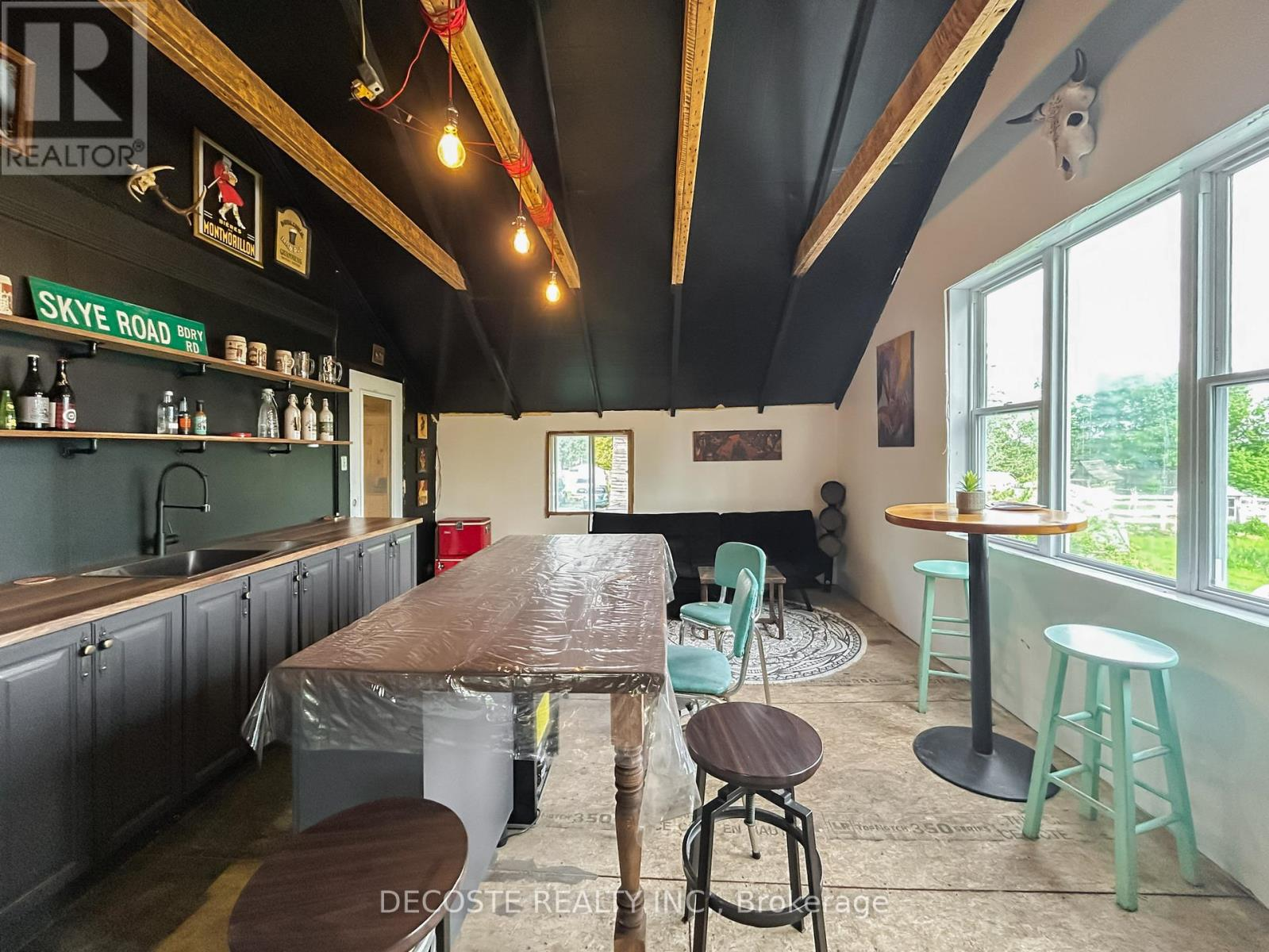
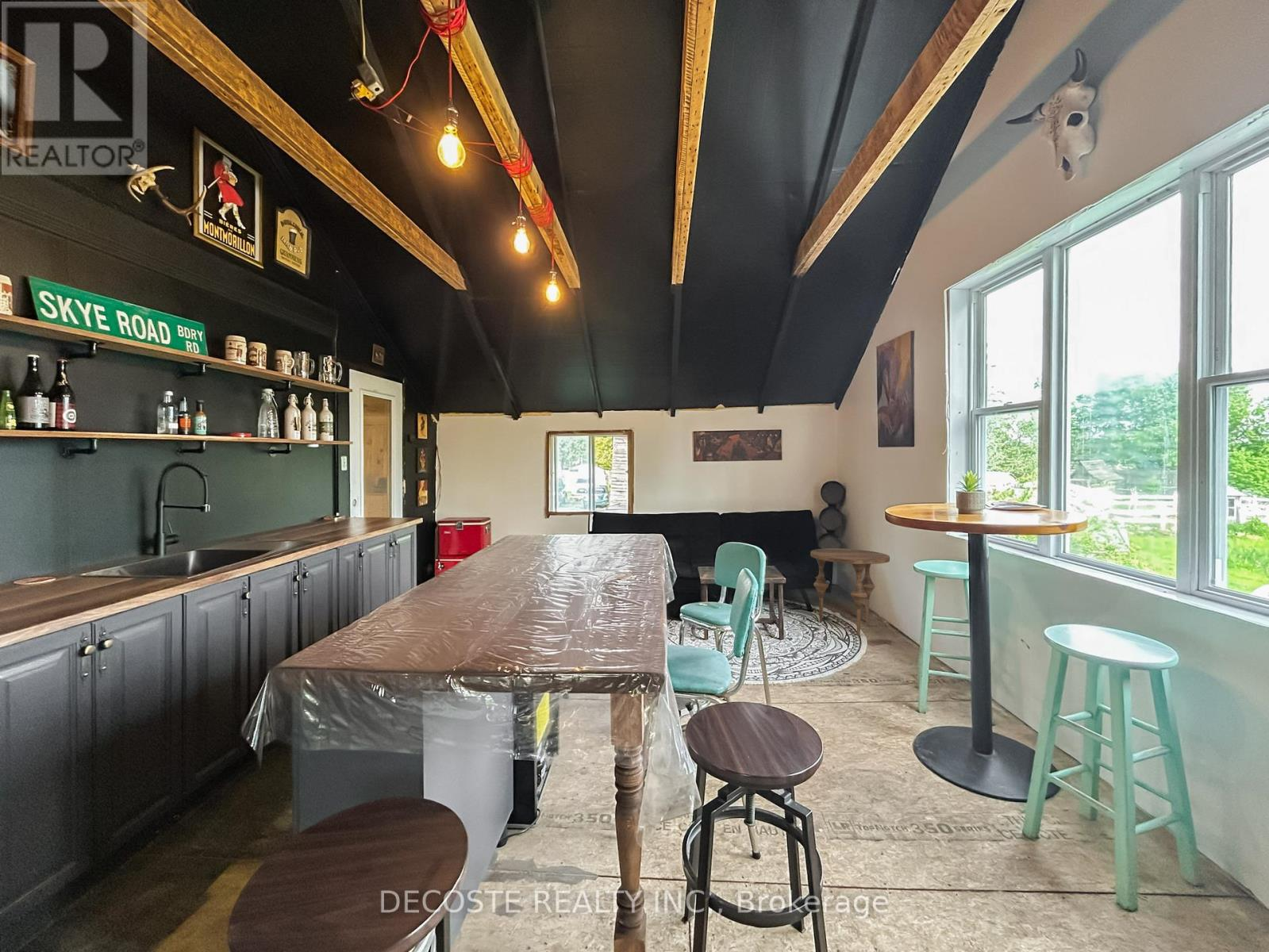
+ side table (851, 593)
